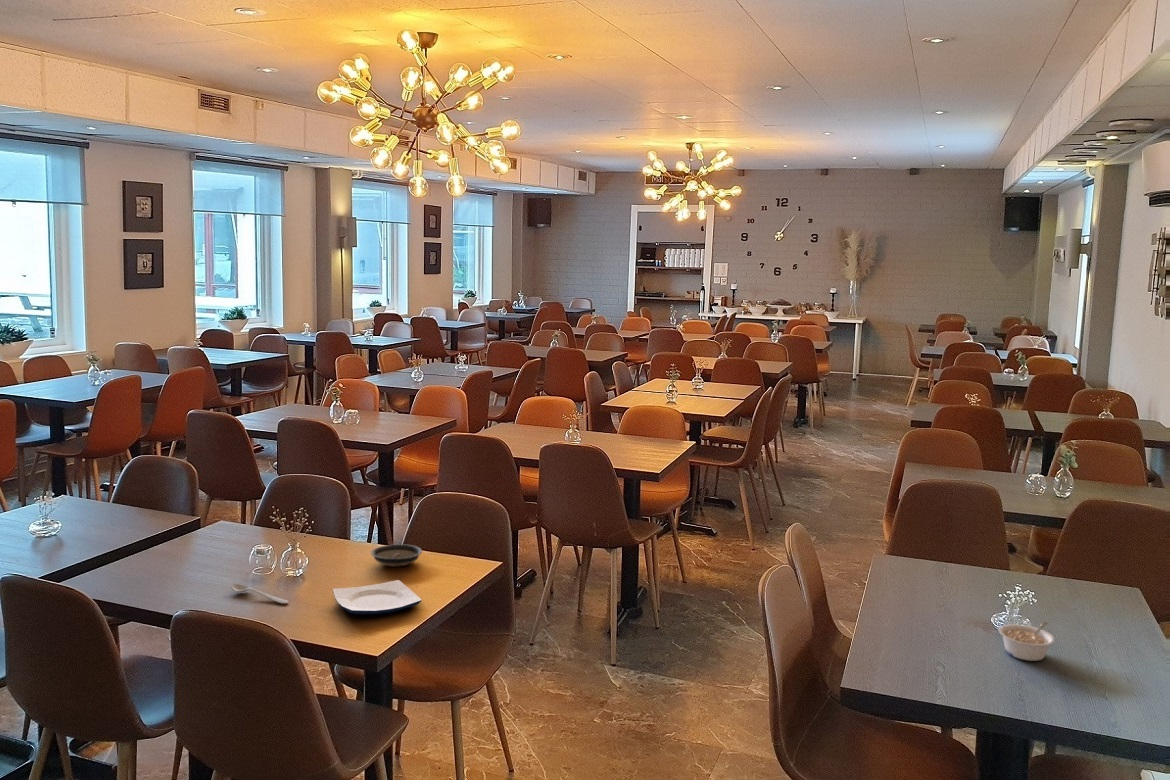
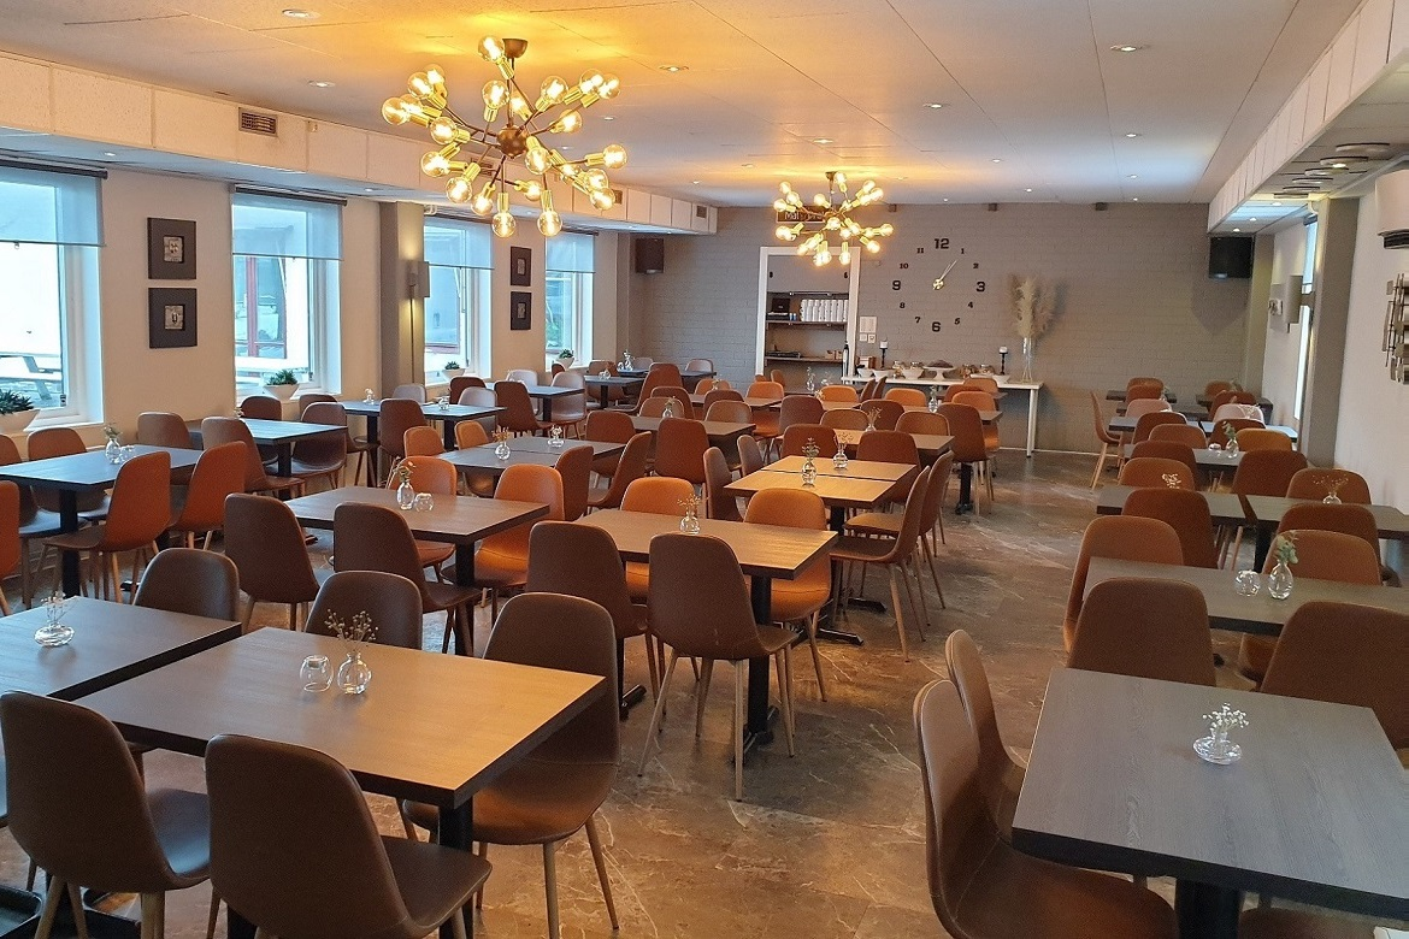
- plate (376, 599)
- spoon (259, 592)
- saucer (396, 557)
- legume (1025, 641)
